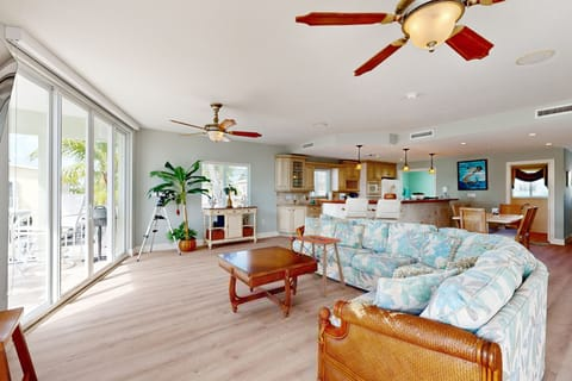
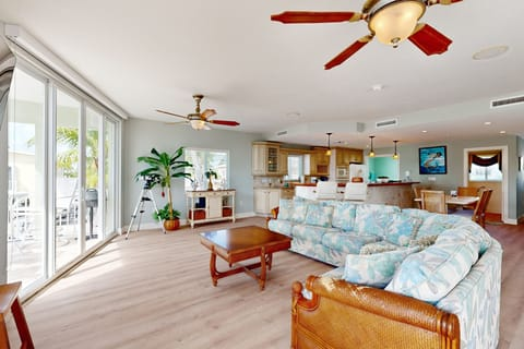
- side table (319, 262)
